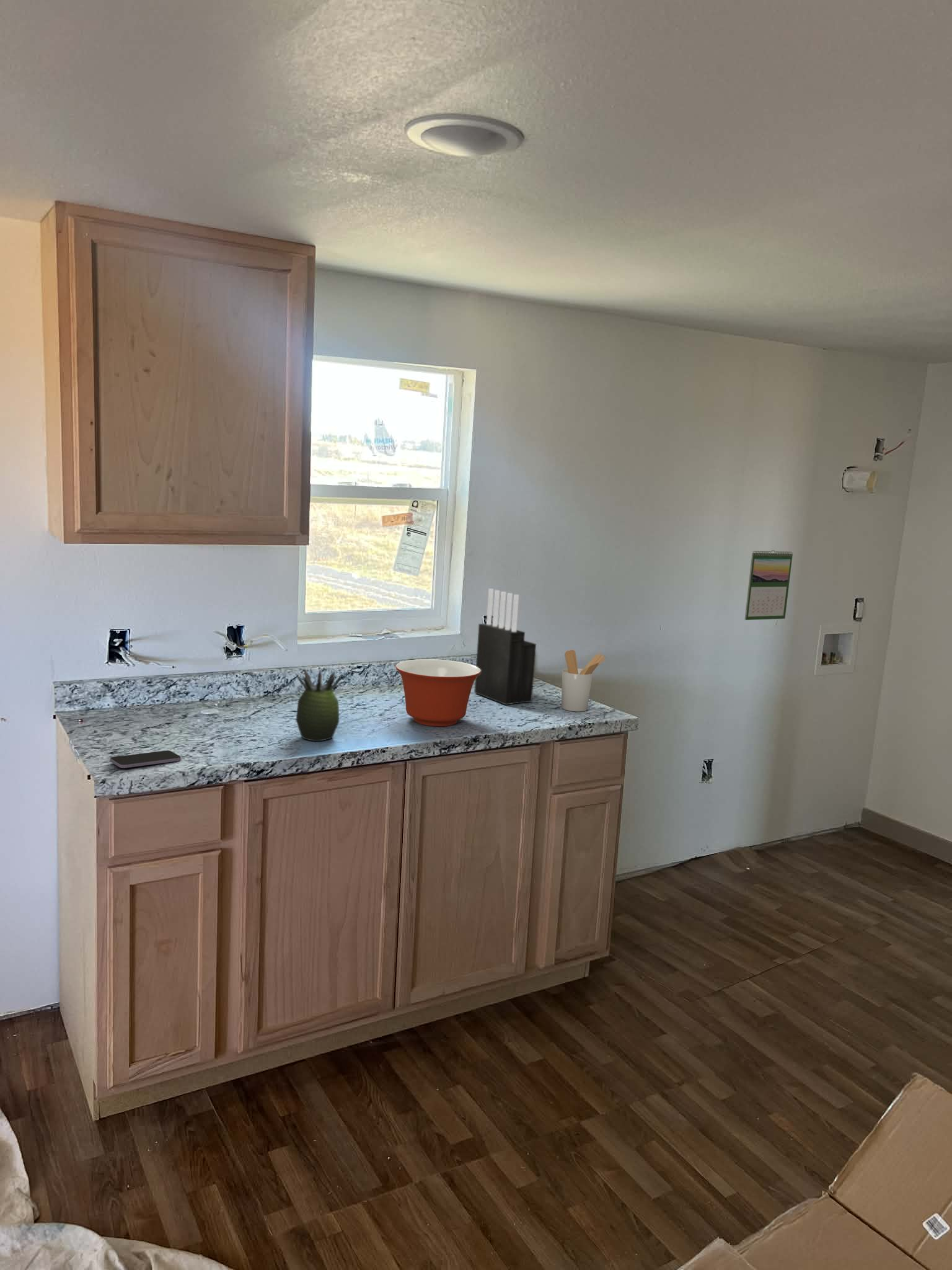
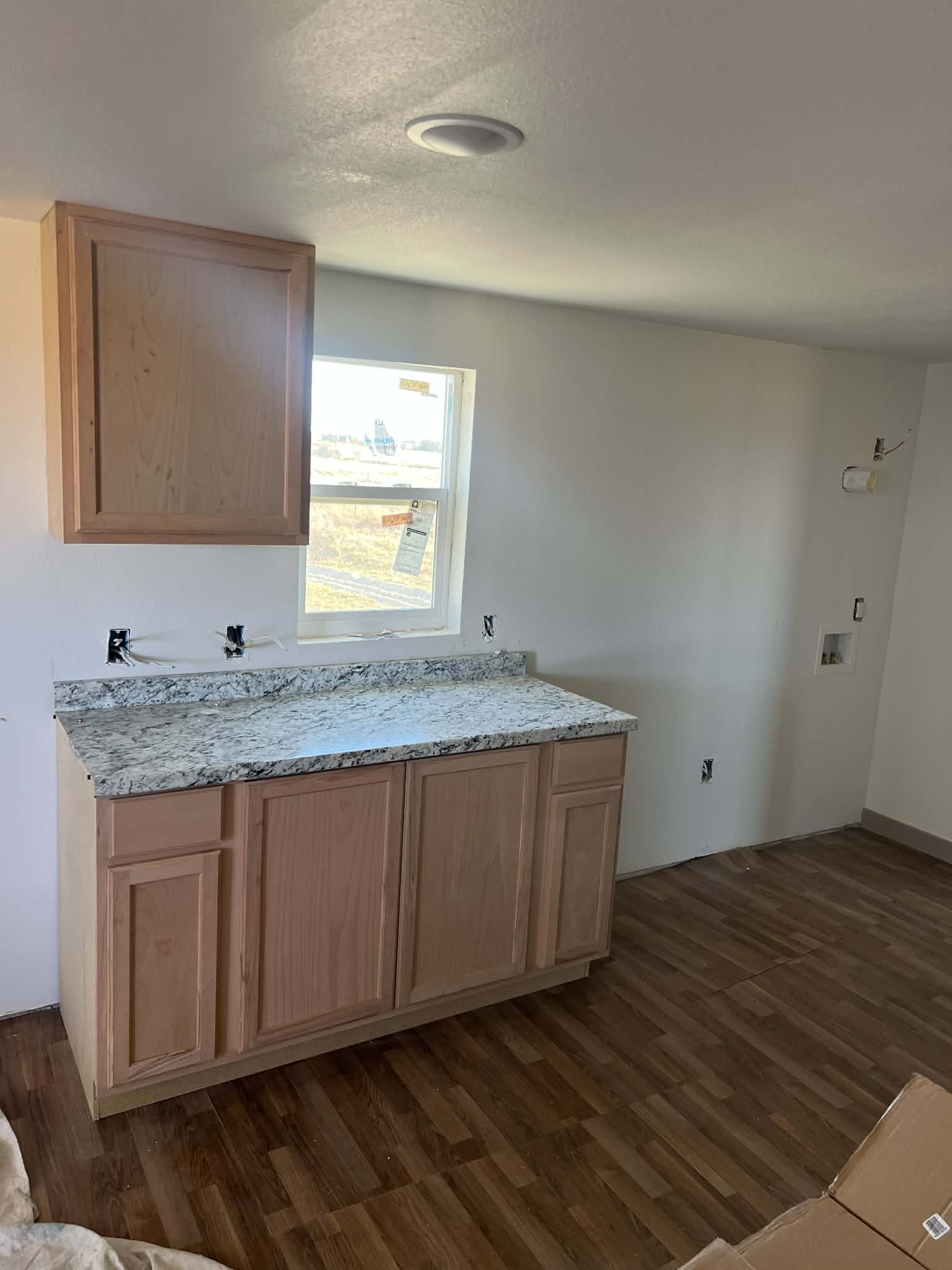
- knife block (509, 645)
- calendar (769, 585)
- succulent plant (318, 704)
- utensil holder (583, 680)
- smartphone (146, 758)
- mixing bowl (437, 694)
